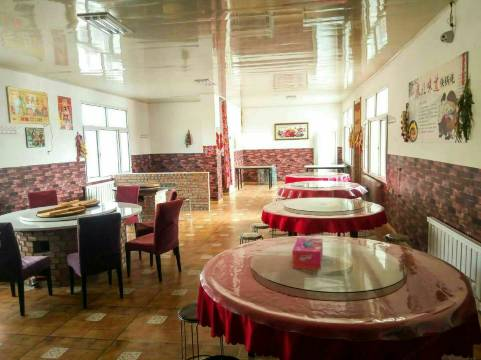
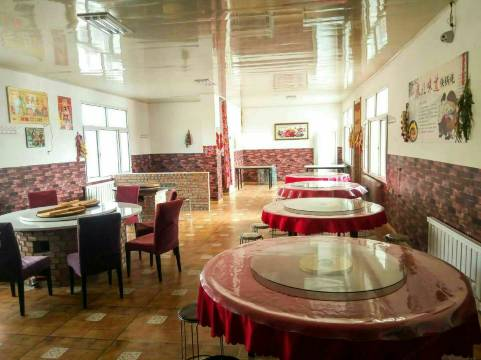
- tissue box (308, 252)
